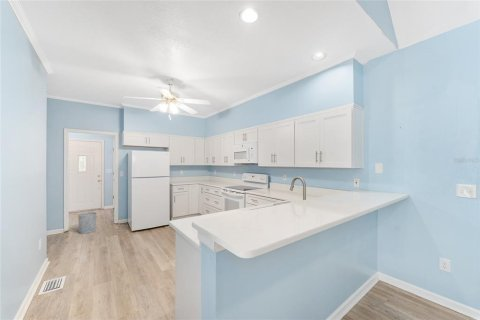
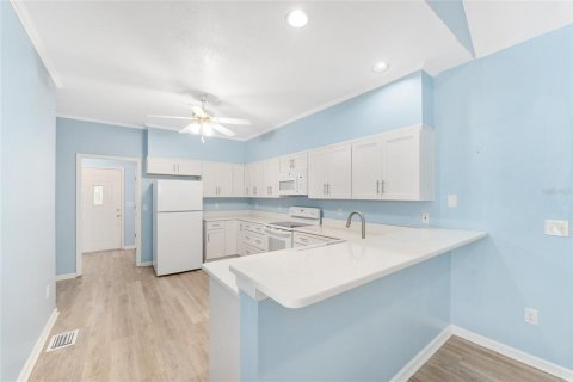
- waste bin (87, 222)
